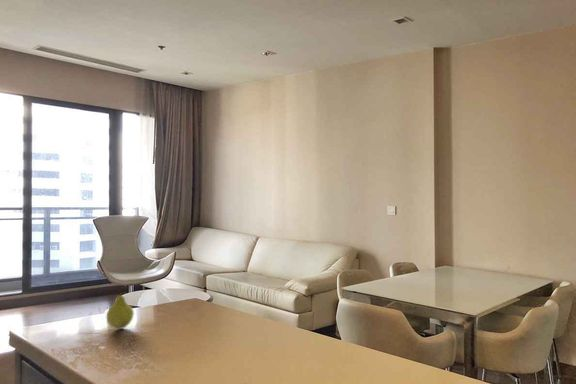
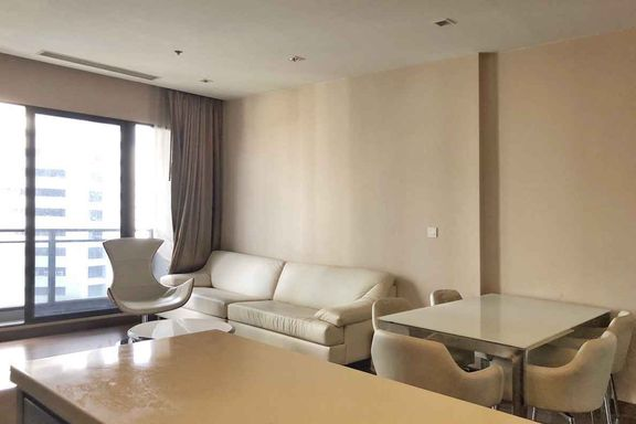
- fruit (120, 306)
